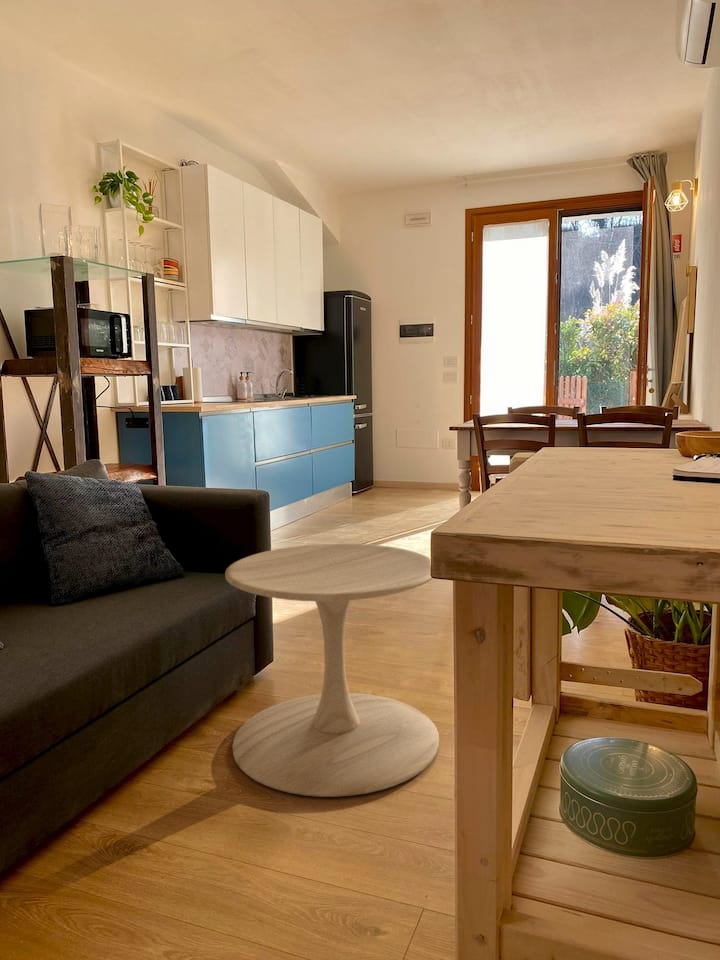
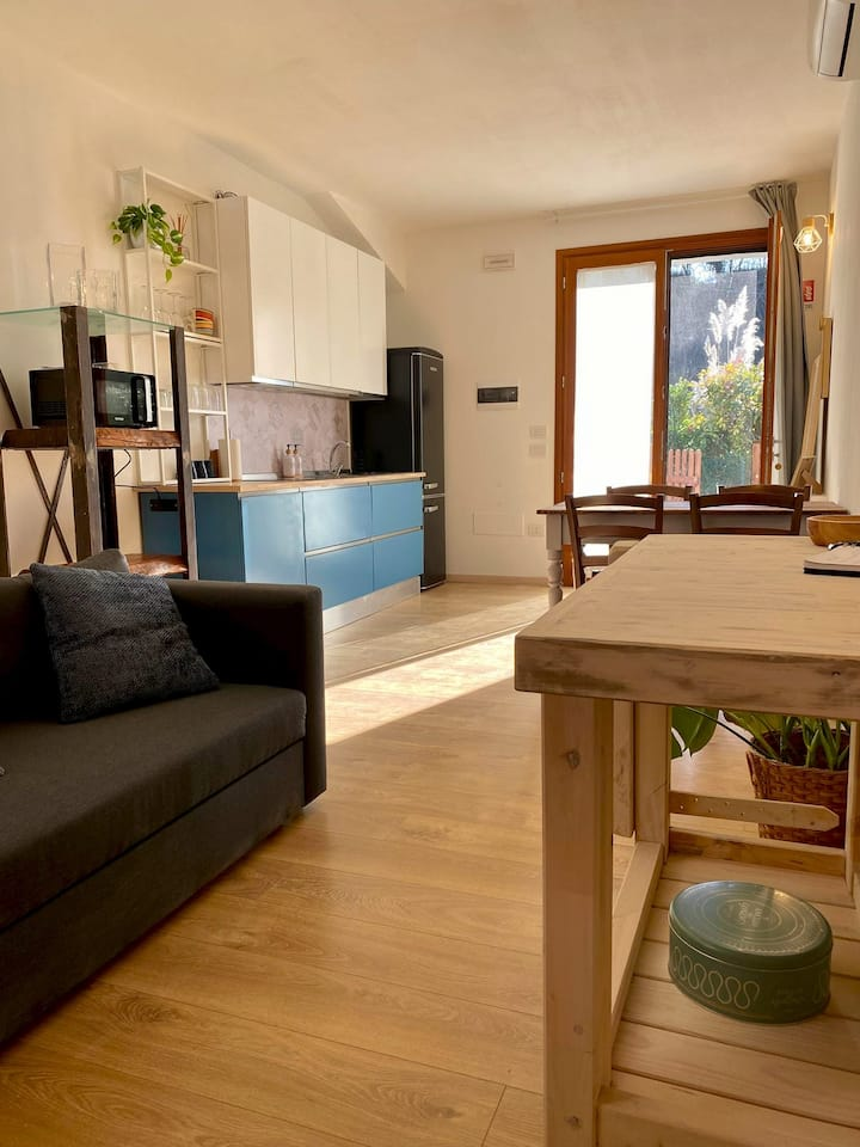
- side table (334, 653)
